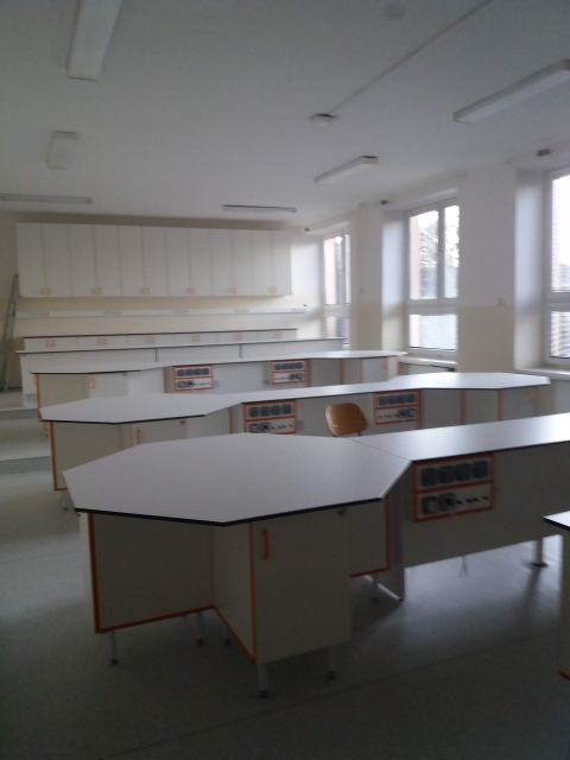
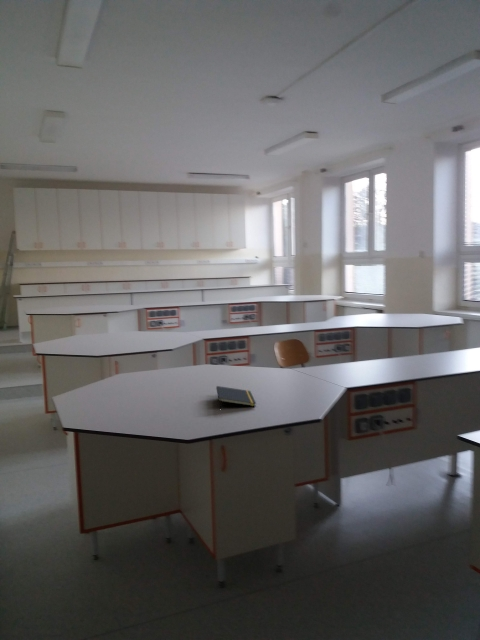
+ notepad (235, 395)
